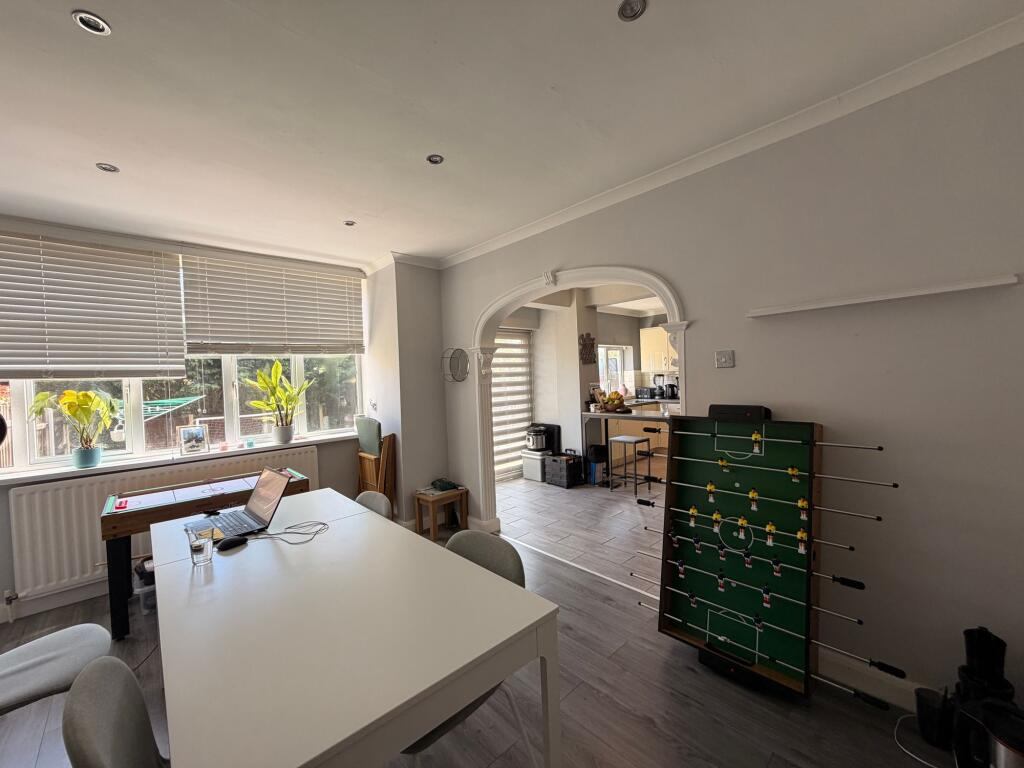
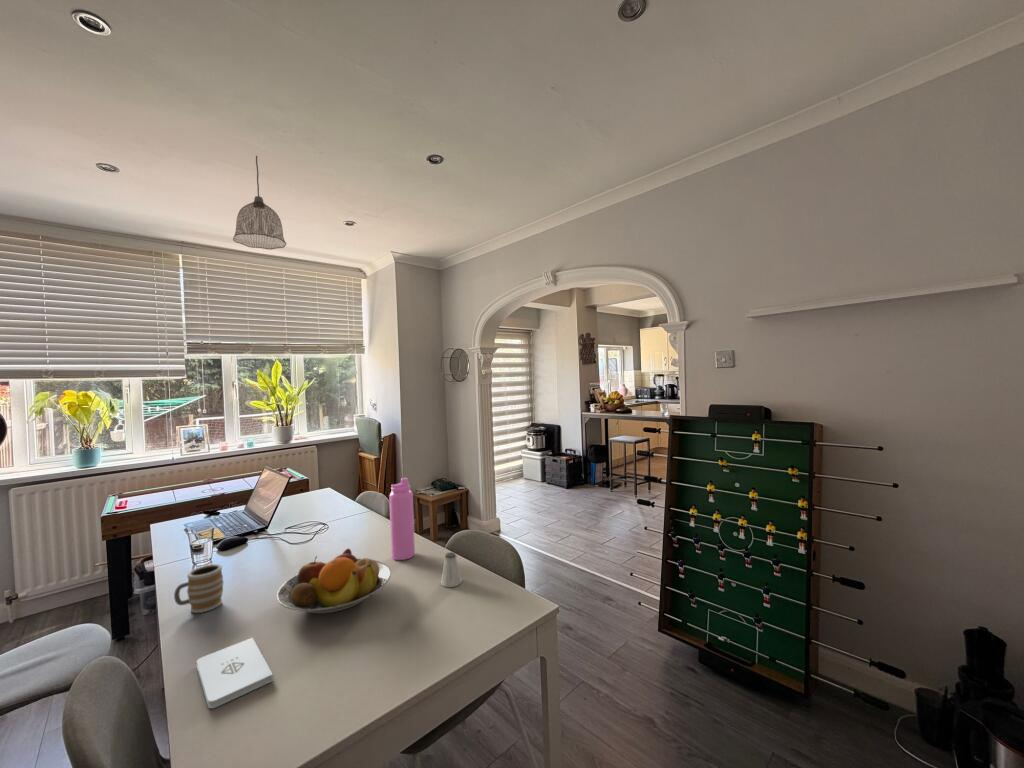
+ saltshaker (450, 568)
+ notepad (233, 669)
+ water bottle (401, 517)
+ pendant lamp (258, 199)
+ fruit bowl (336, 576)
+ mug (199, 589)
